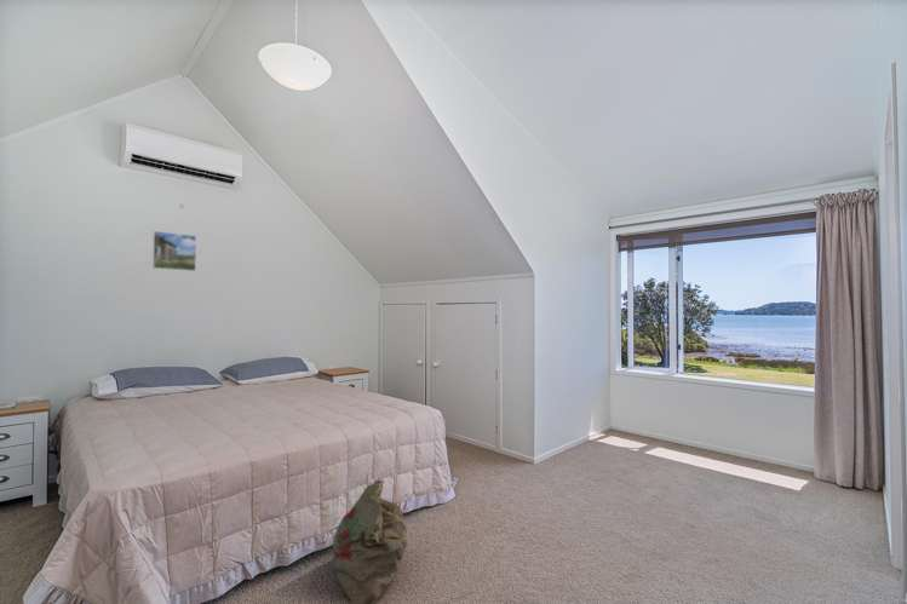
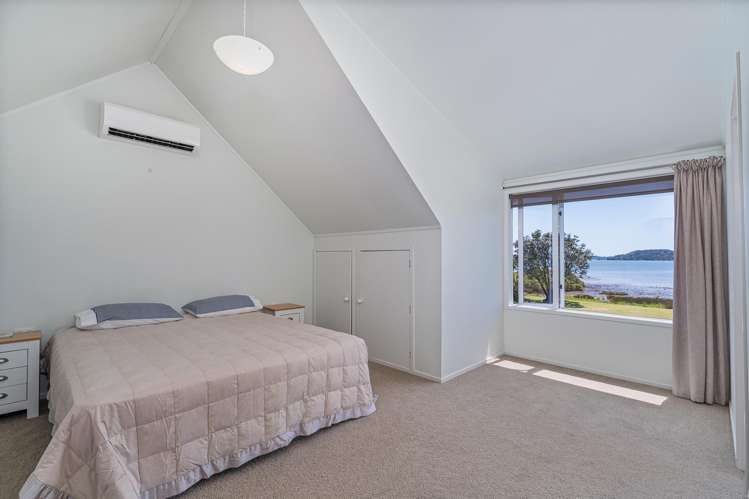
- bag (371, 535)
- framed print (174, 251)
